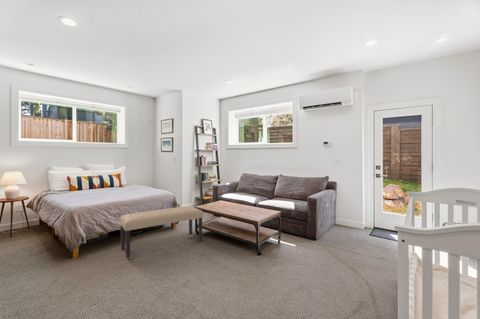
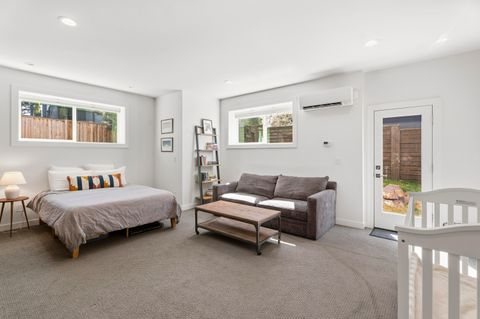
- bench (162, 224)
